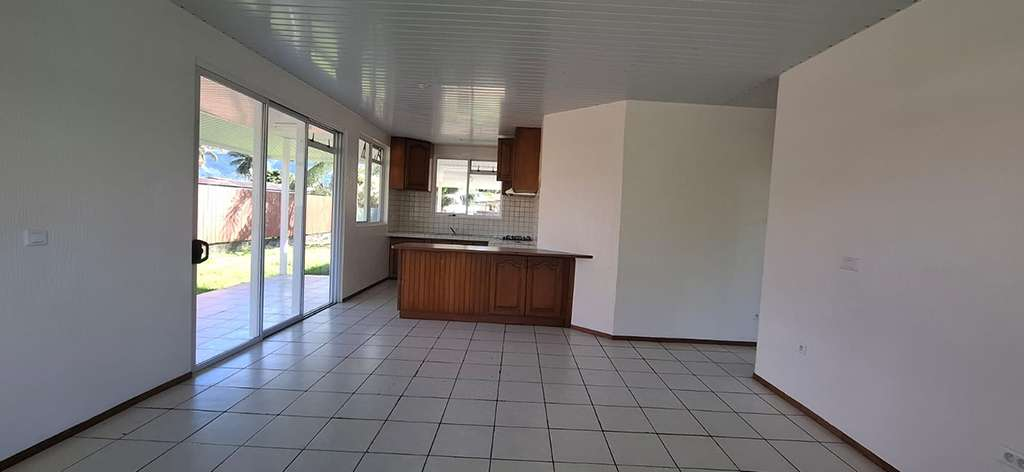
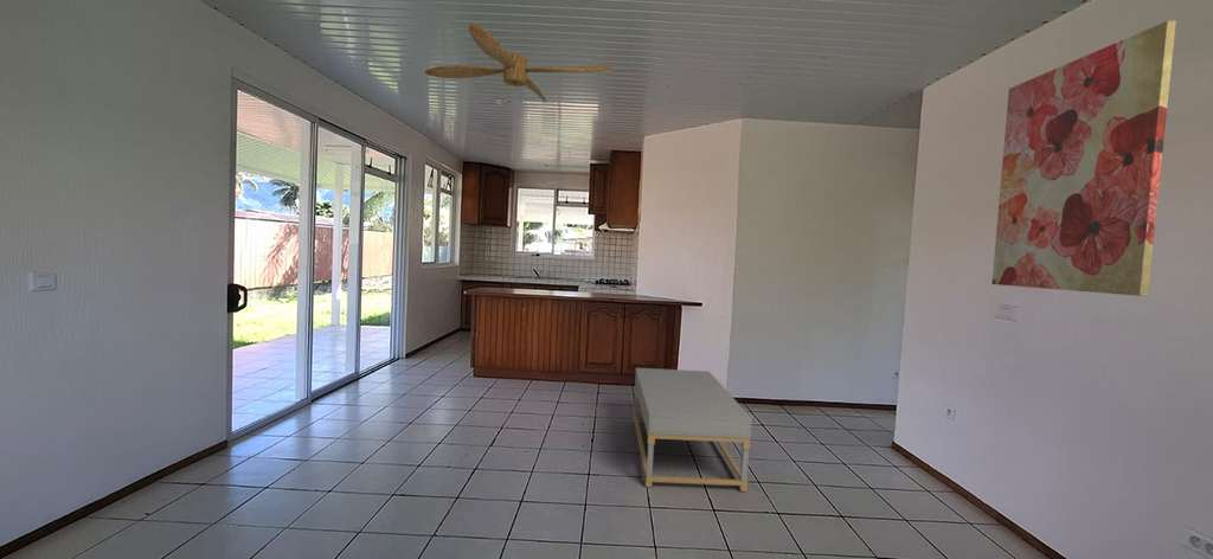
+ ceiling fan (514, 70)
+ coffee table (683, 419)
+ wall art (1067, 175)
